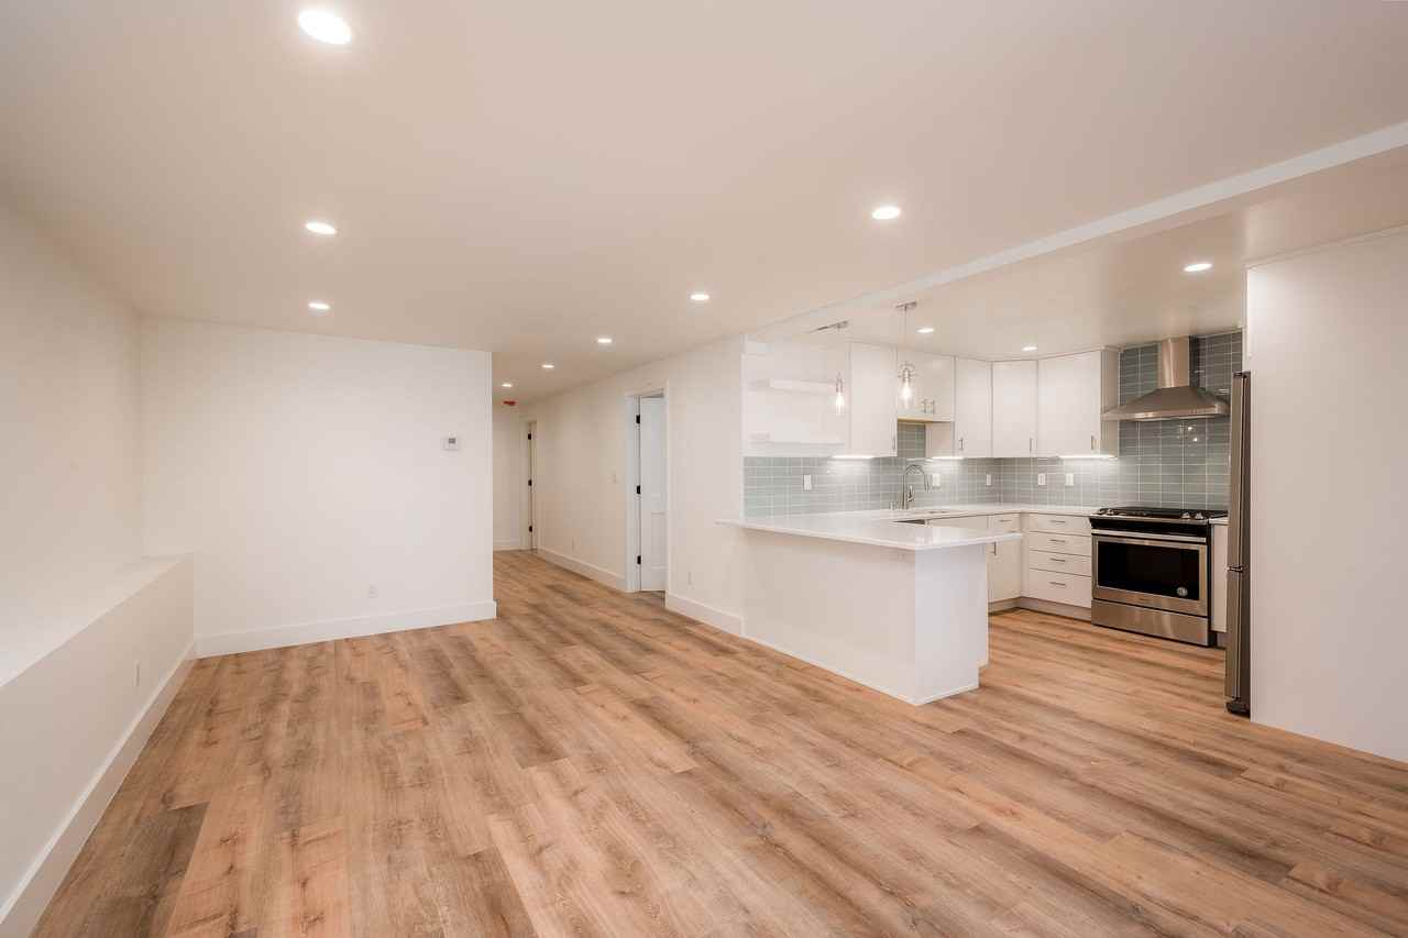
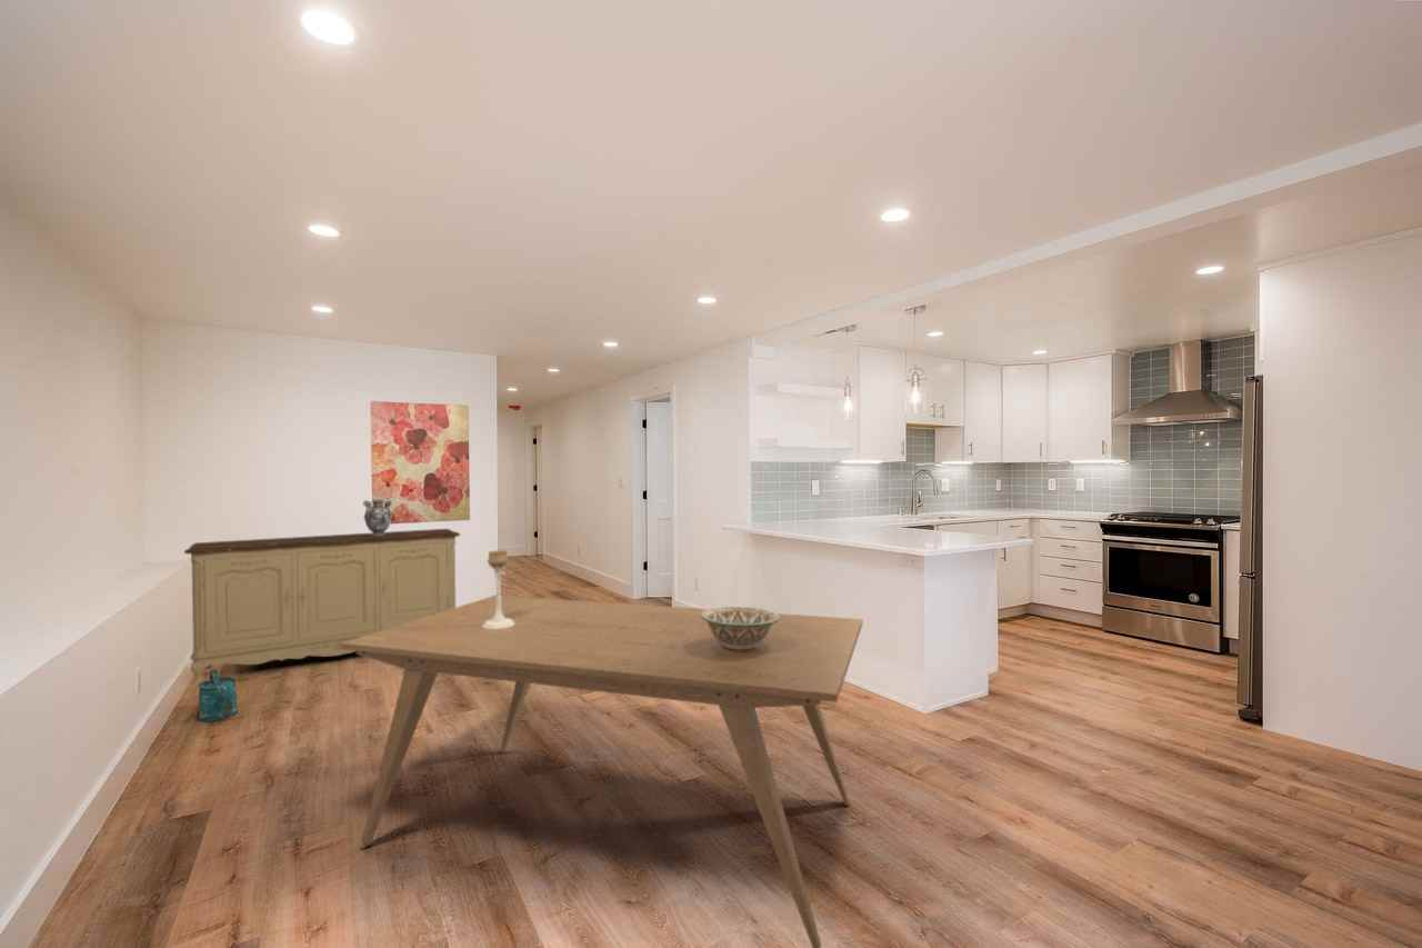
+ wall art (421, 462)
+ candle holder (498, 588)
+ sideboard (336, 597)
+ decorative vase (378, 517)
+ decorative bowl (739, 629)
+ watering can (220, 696)
+ dining table (622, 693)
